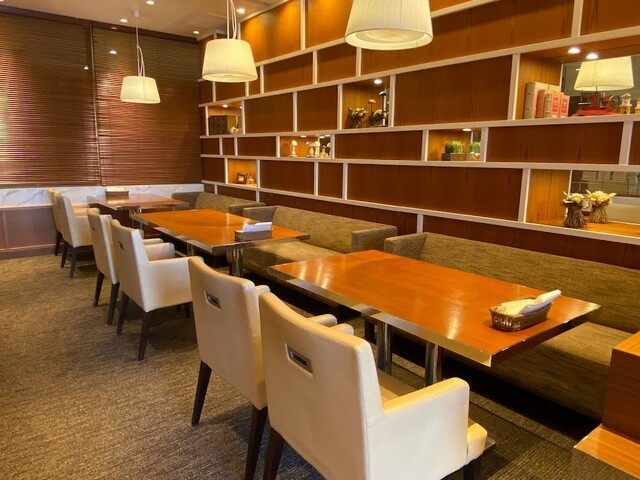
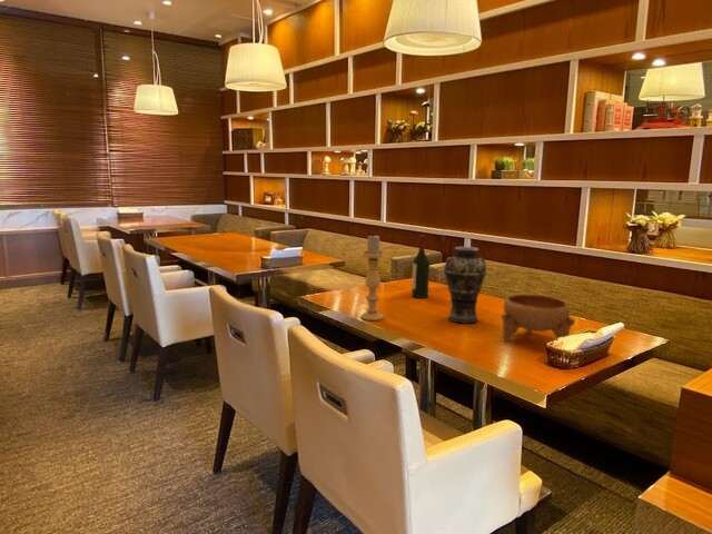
+ candle holder (373, 276)
+ wine bottle (421, 266)
+ vase (464, 284)
+ bowl (531, 319)
